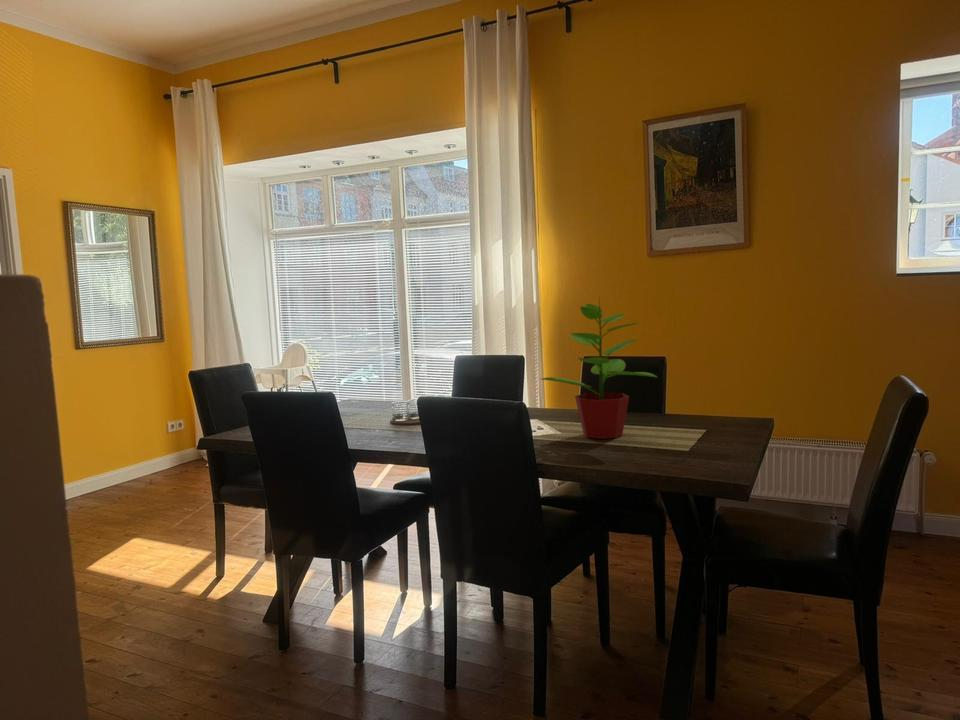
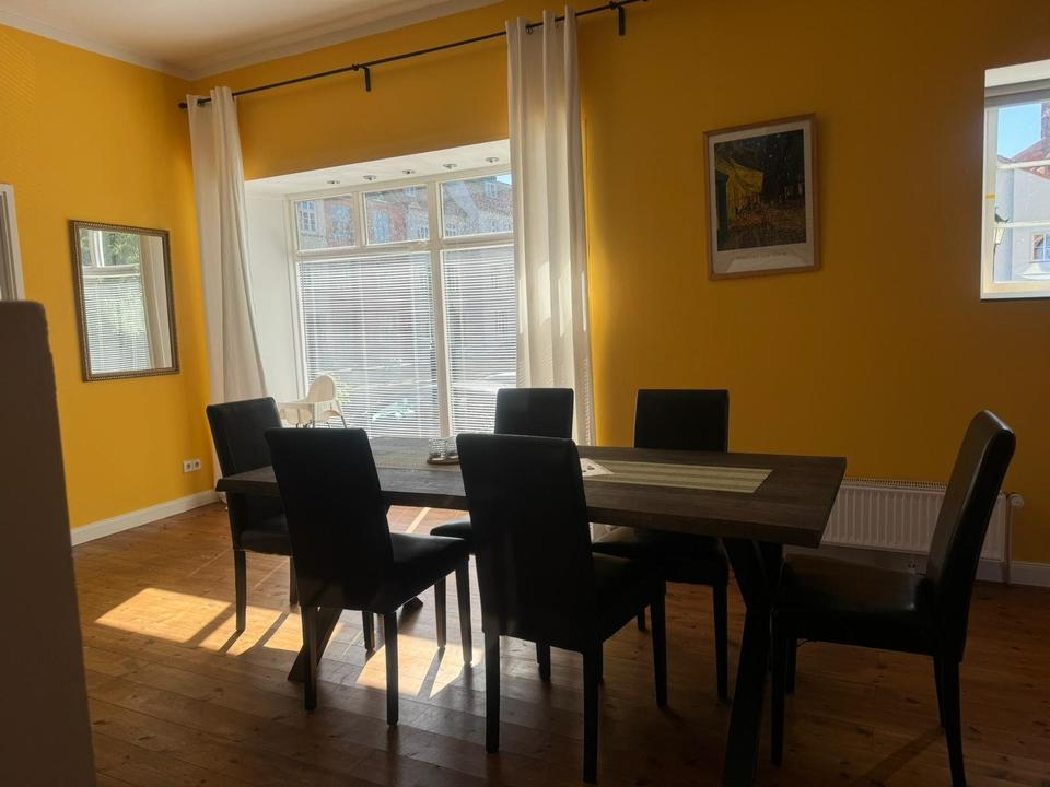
- potted plant (601, 365)
